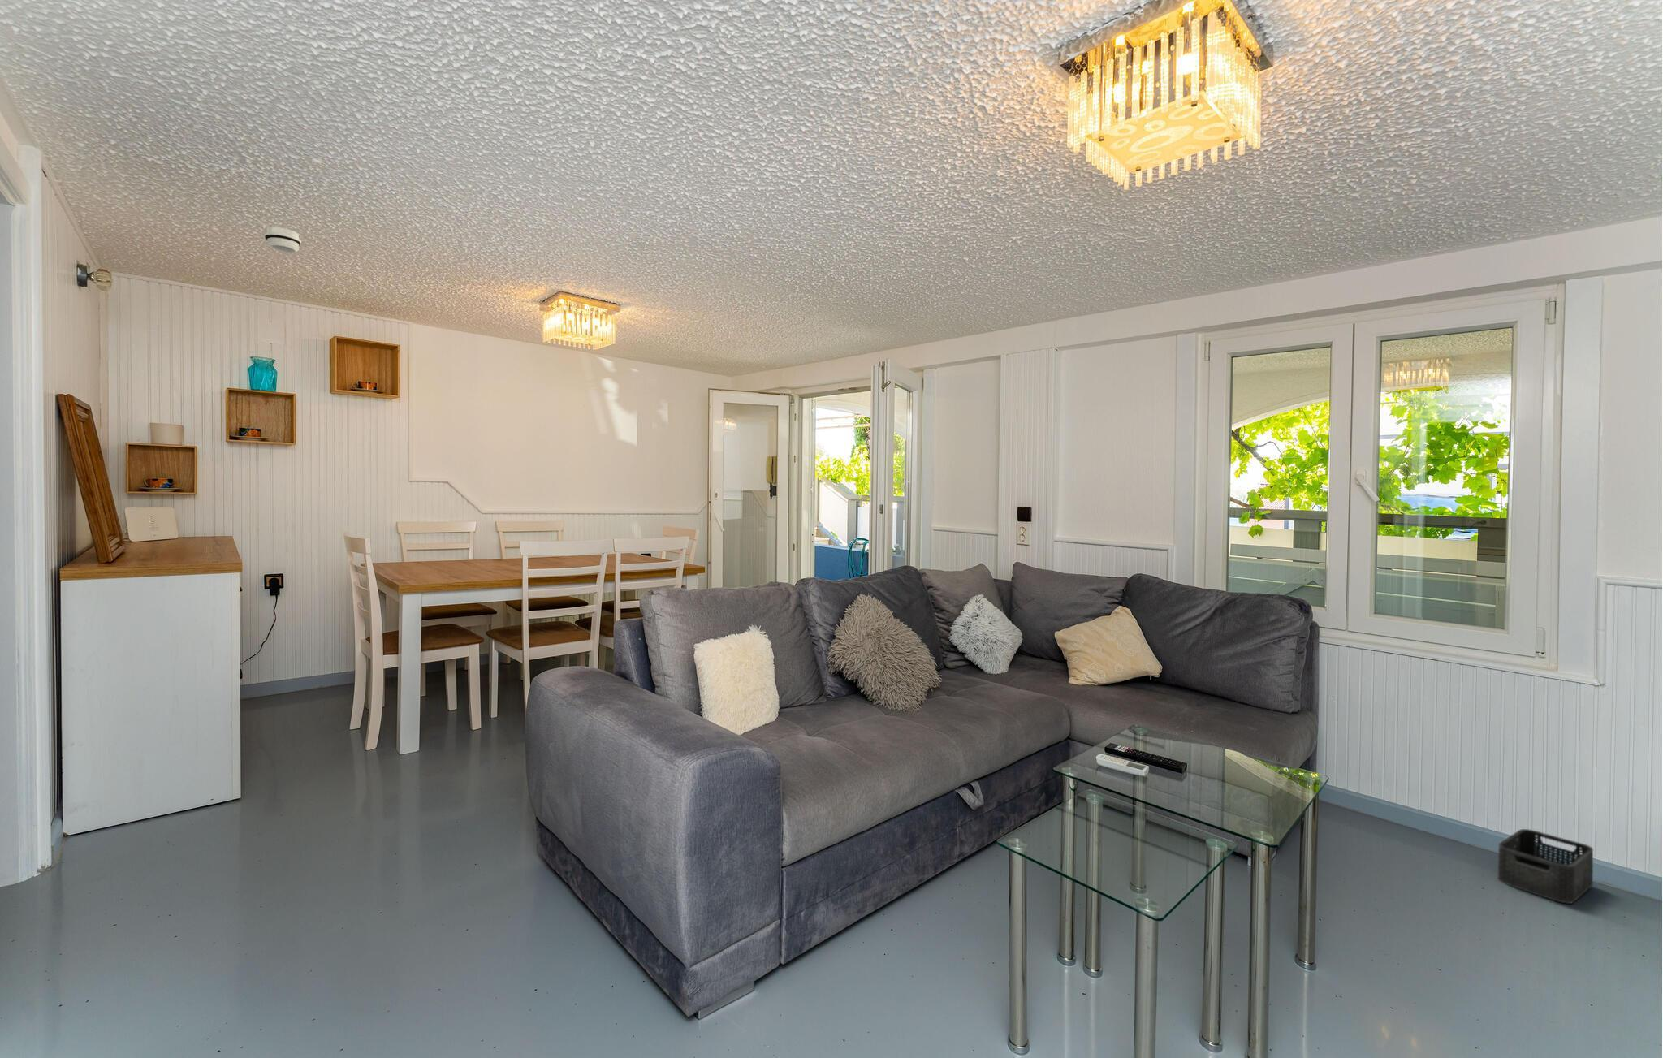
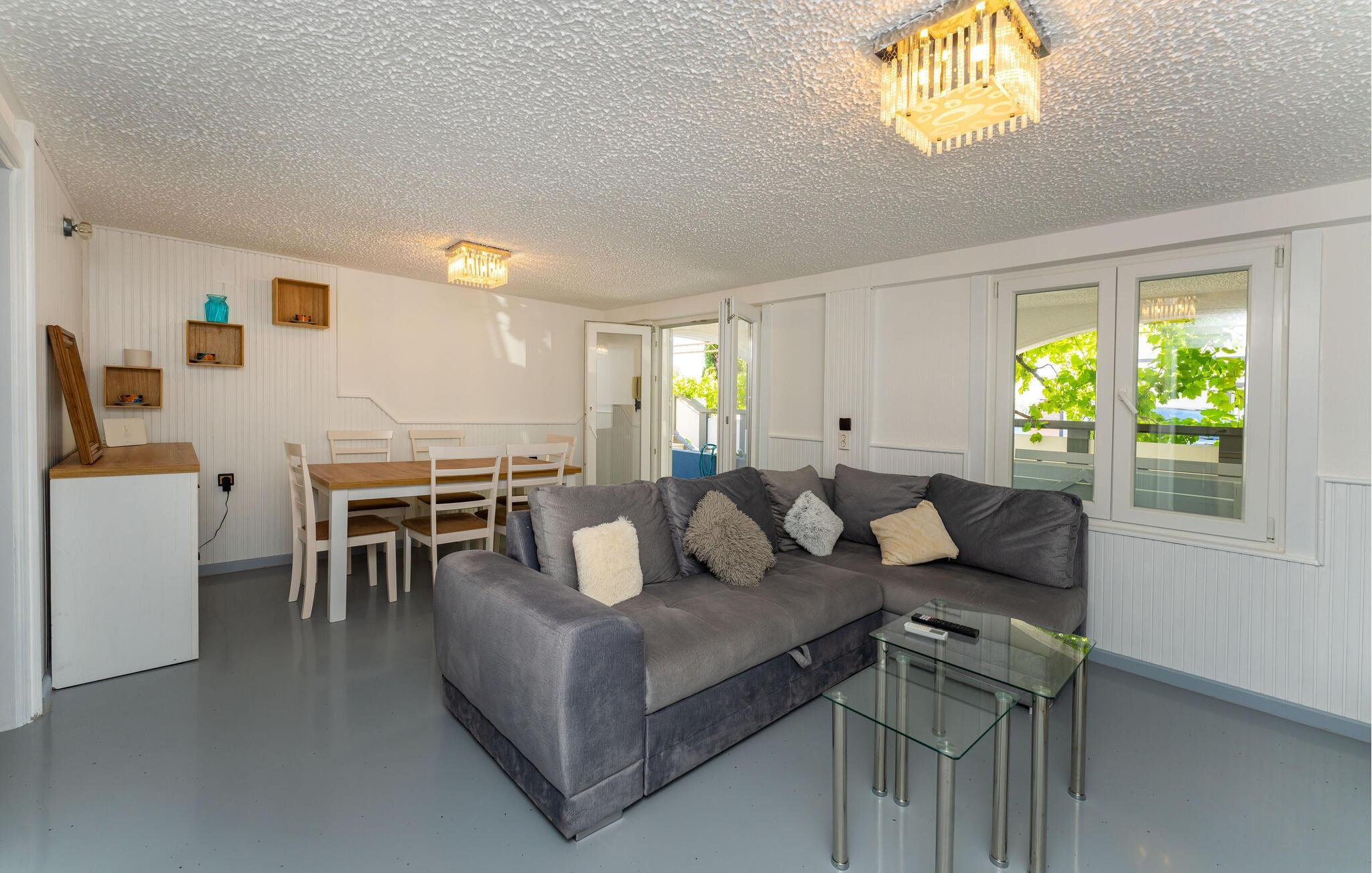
- smoke detector (282, 240)
- storage bin (1544, 864)
